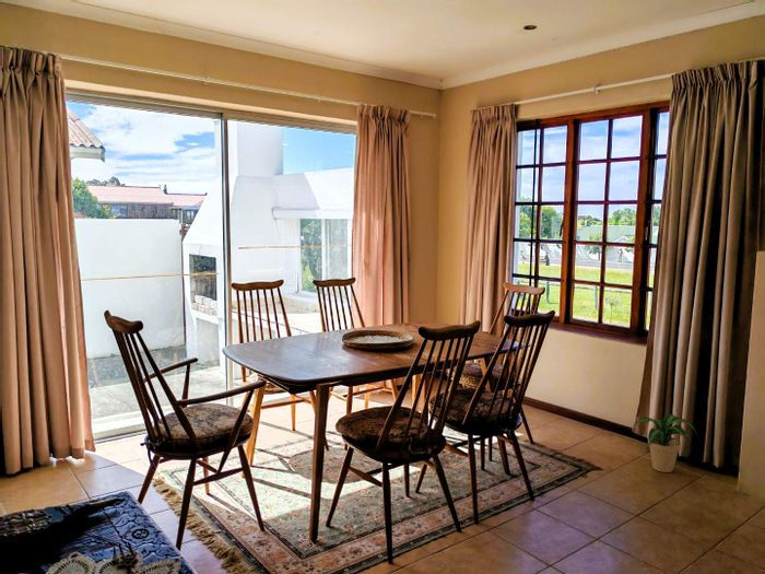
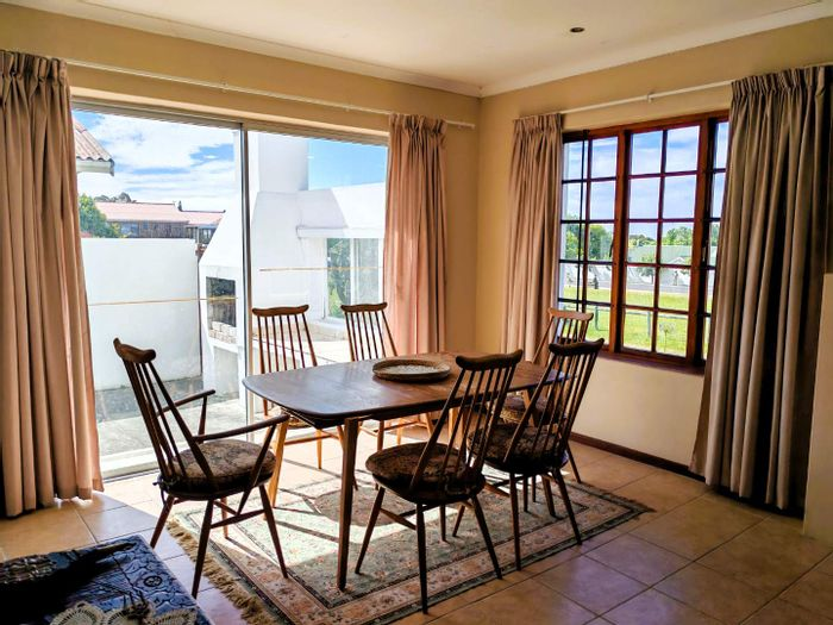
- potted plant (664, 443)
